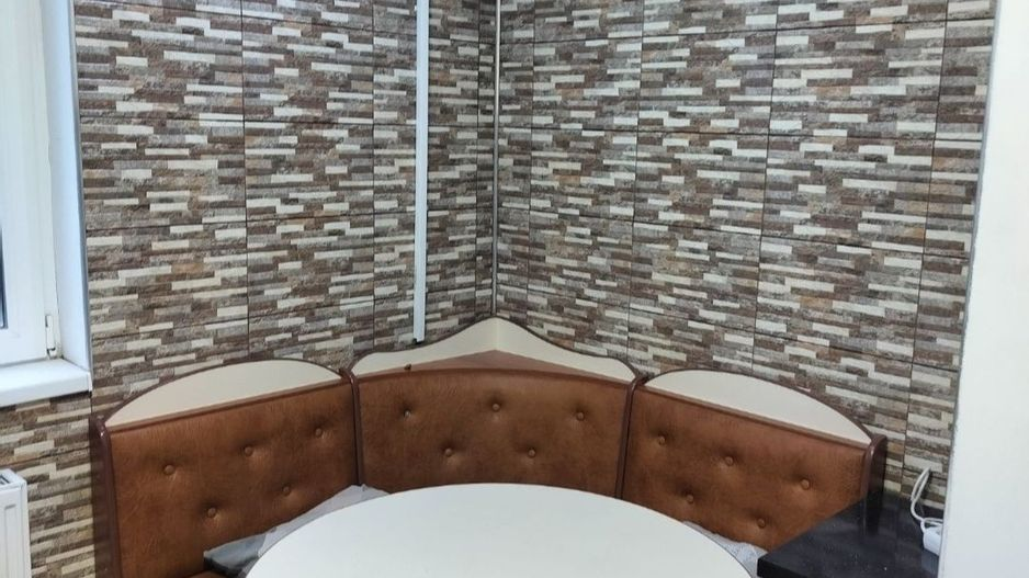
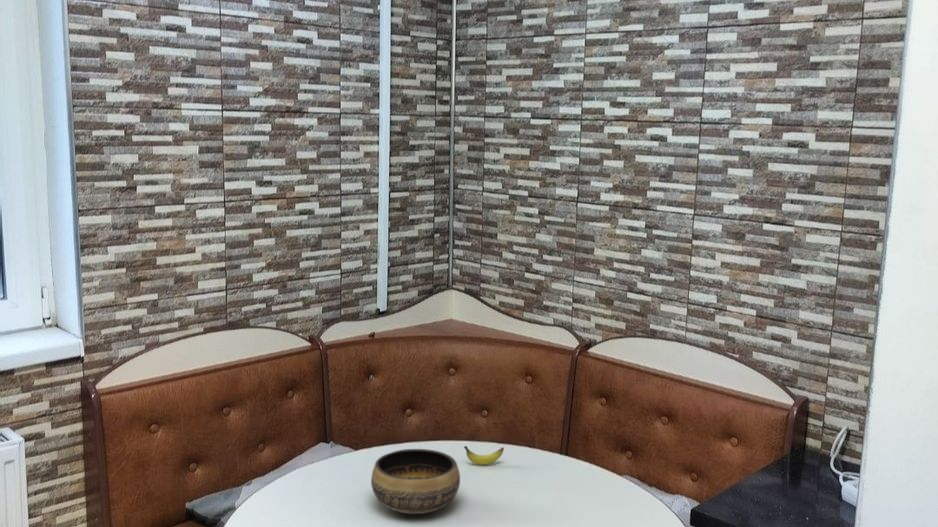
+ bowl (415, 484)
+ banana (483, 455)
